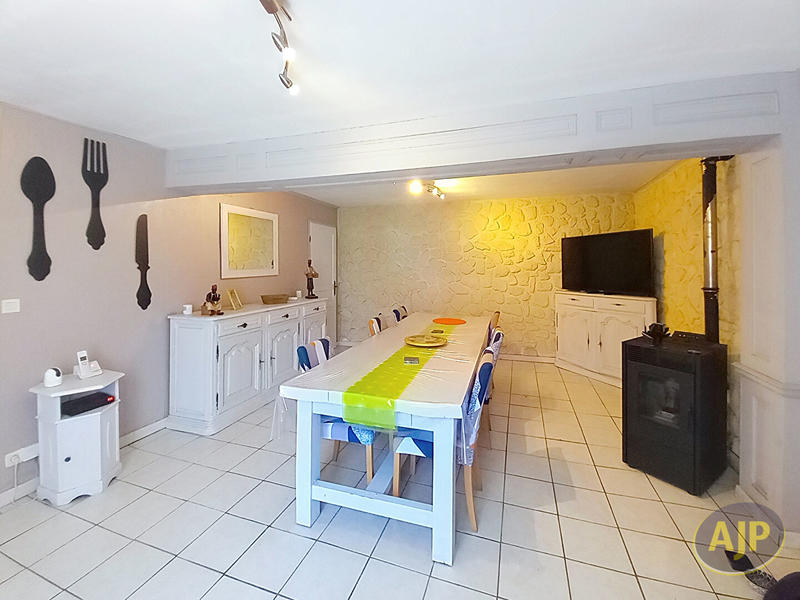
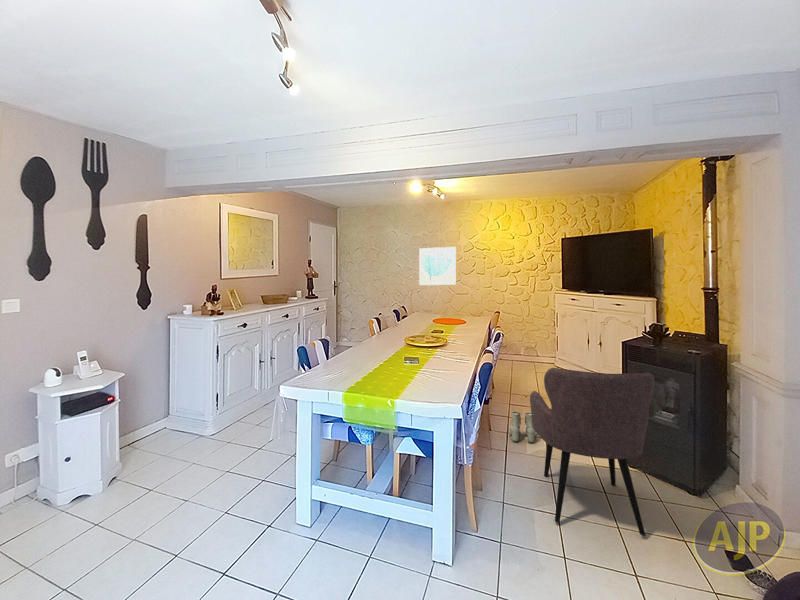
+ wall art (437, 266)
+ armchair (589, 434)
+ boots (520, 423)
